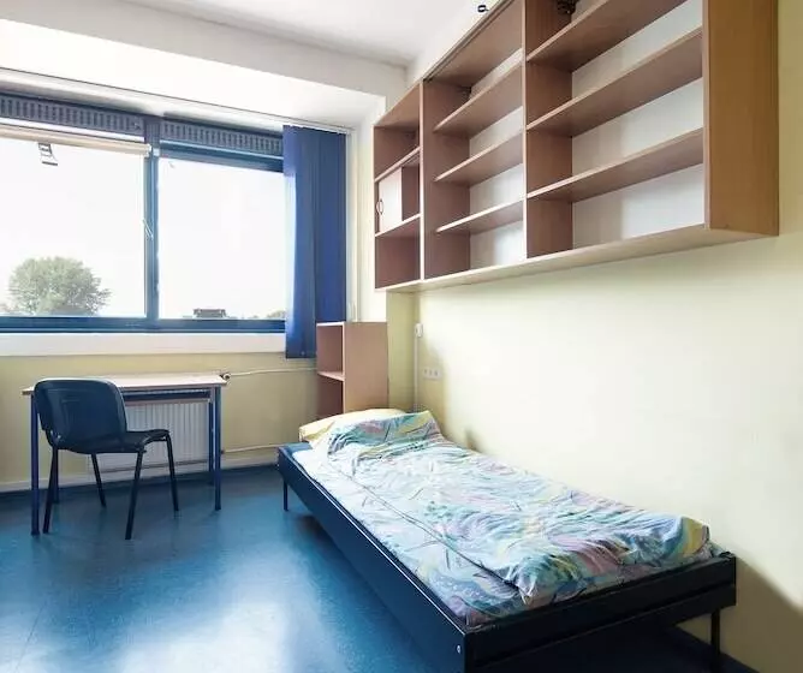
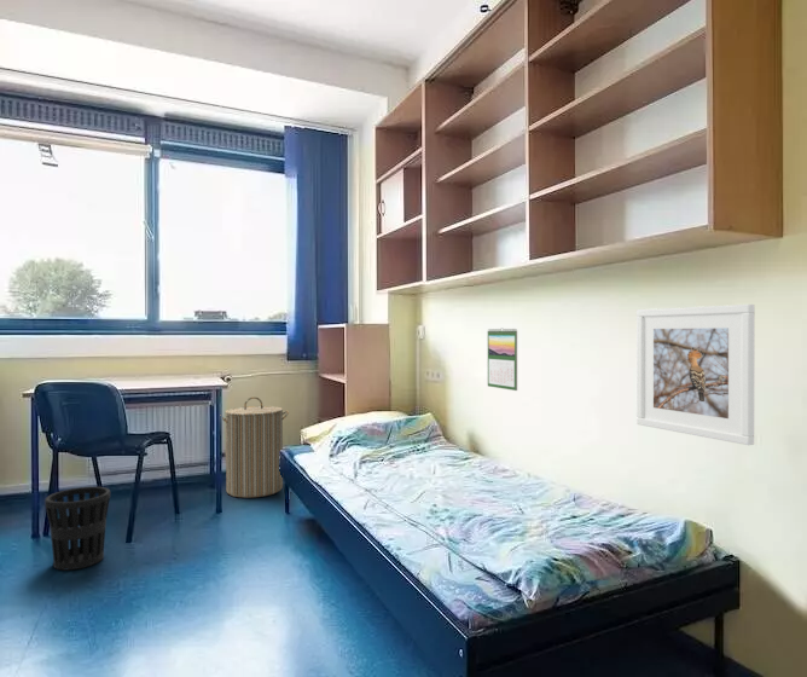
+ wastebasket (79, 527)
+ calendar (501, 358)
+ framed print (689, 370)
+ laundry hamper (254, 442)
